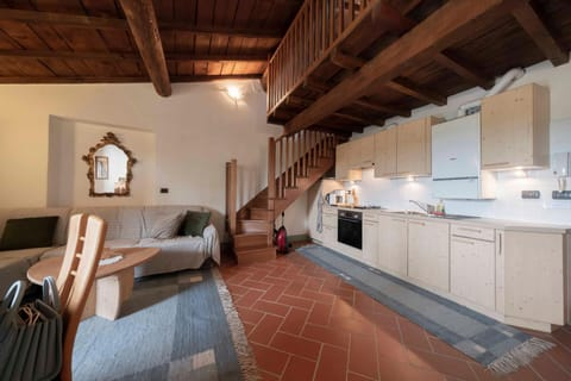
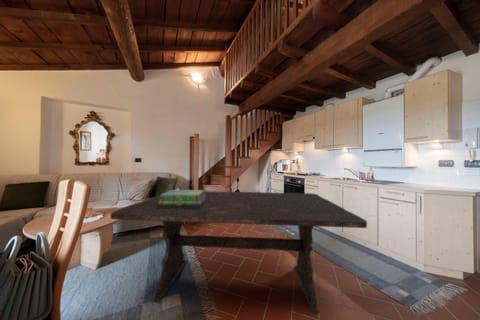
+ stack of books (184, 197)
+ dining table (236, 241)
